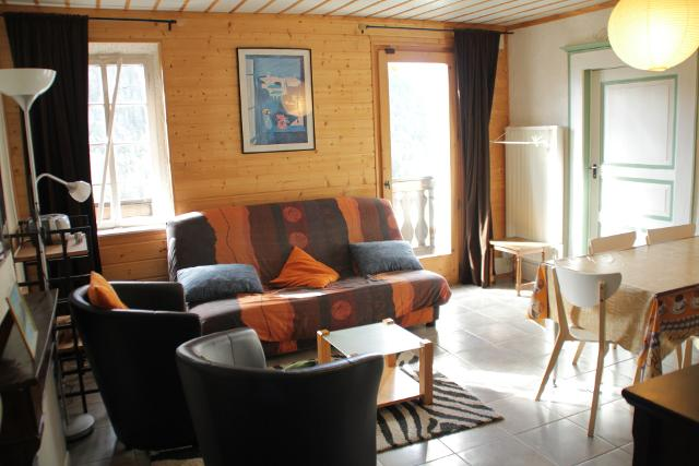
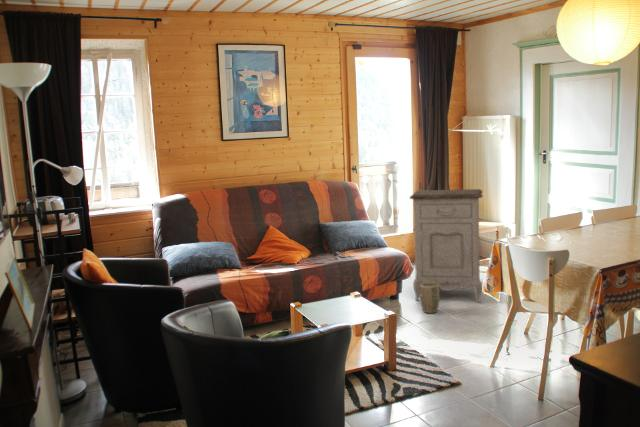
+ nightstand (447, 244)
+ plant pot (430, 298)
